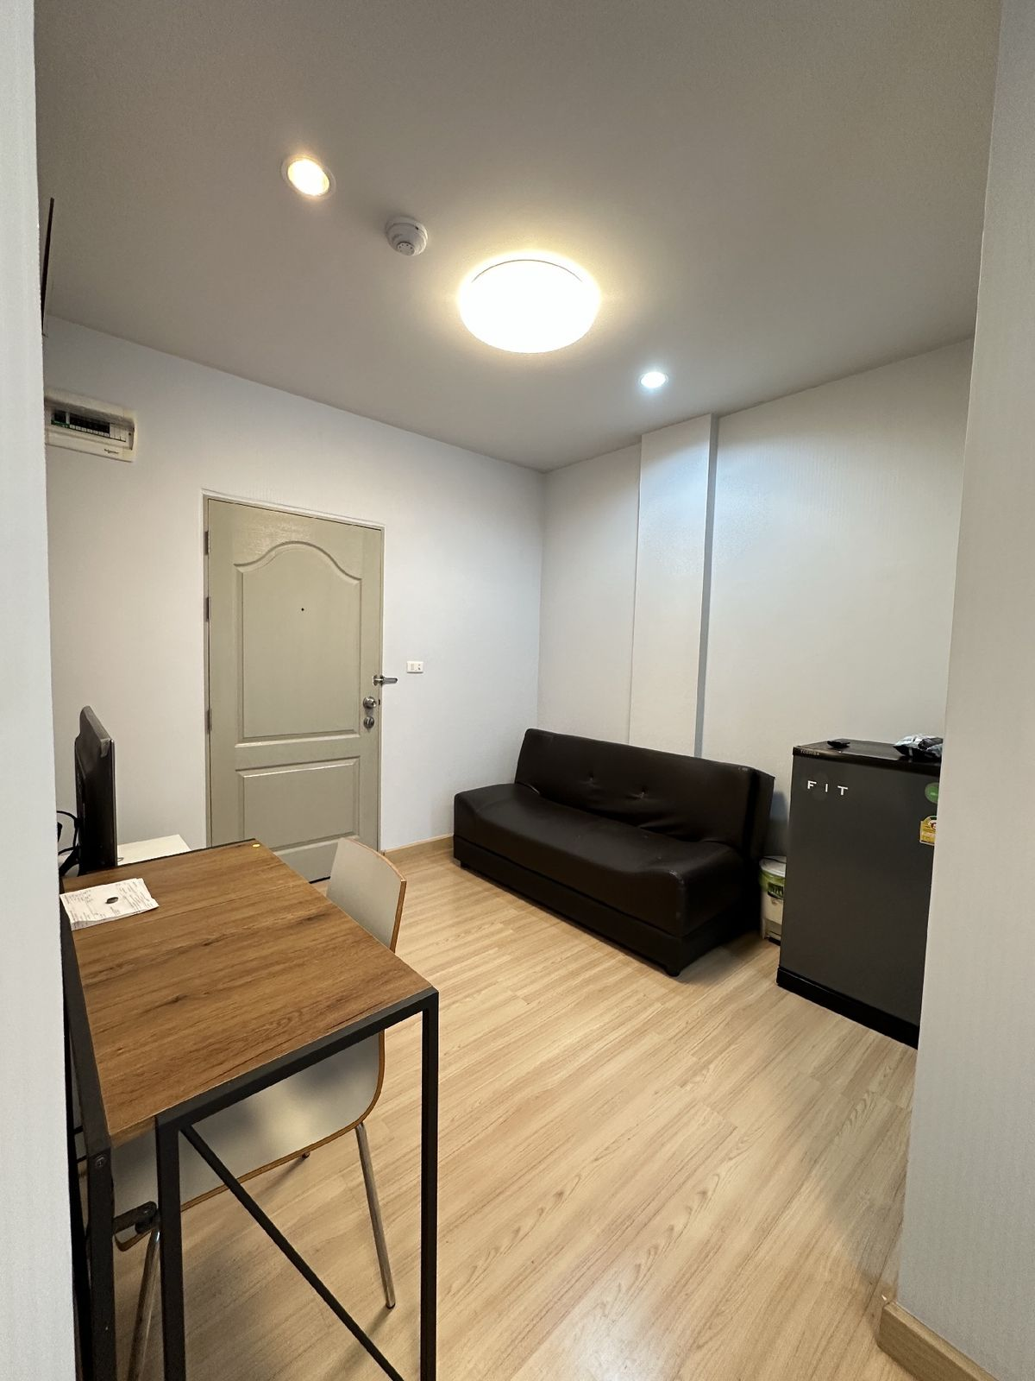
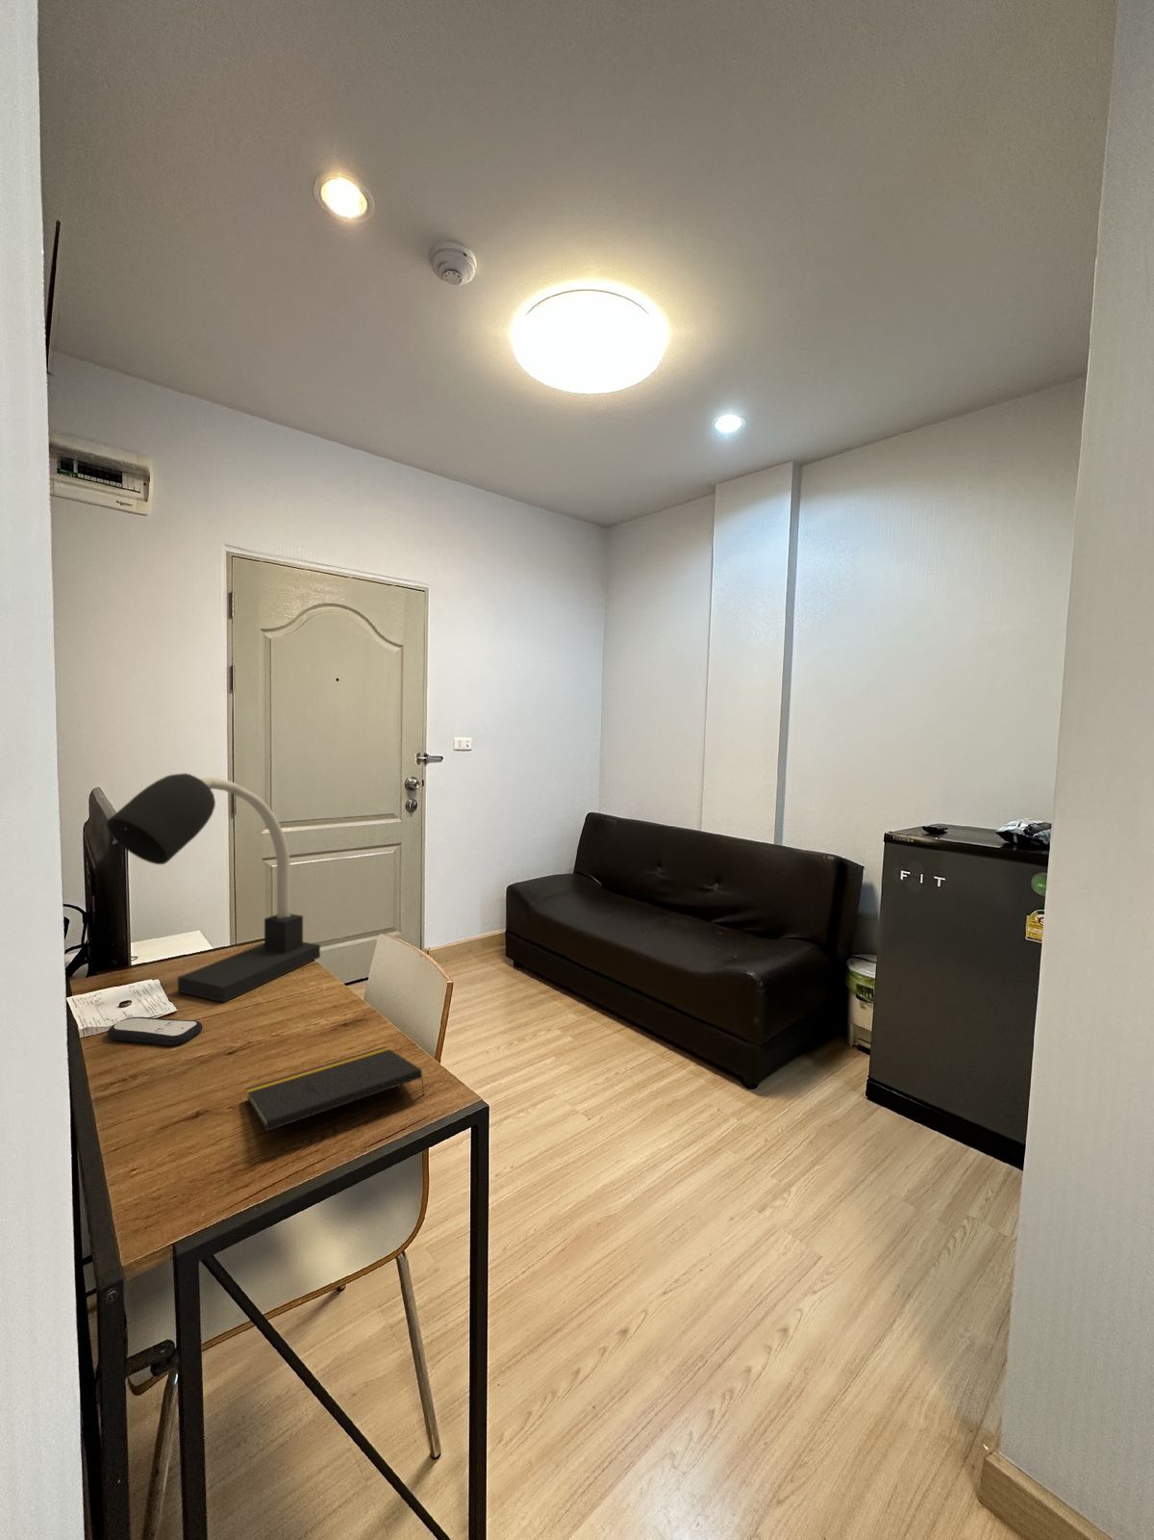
+ remote control (154, 1029)
+ desk lamp (192, 839)
+ notepad (333, 1083)
